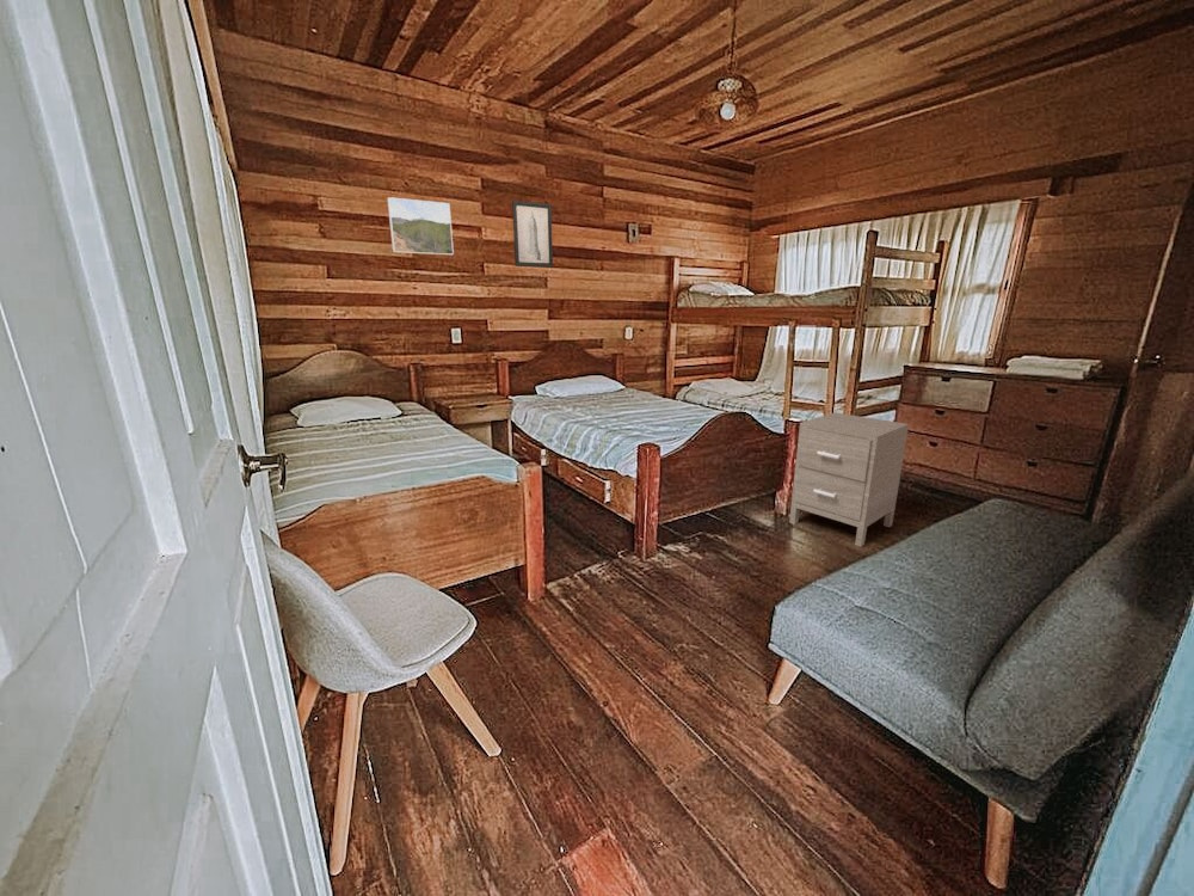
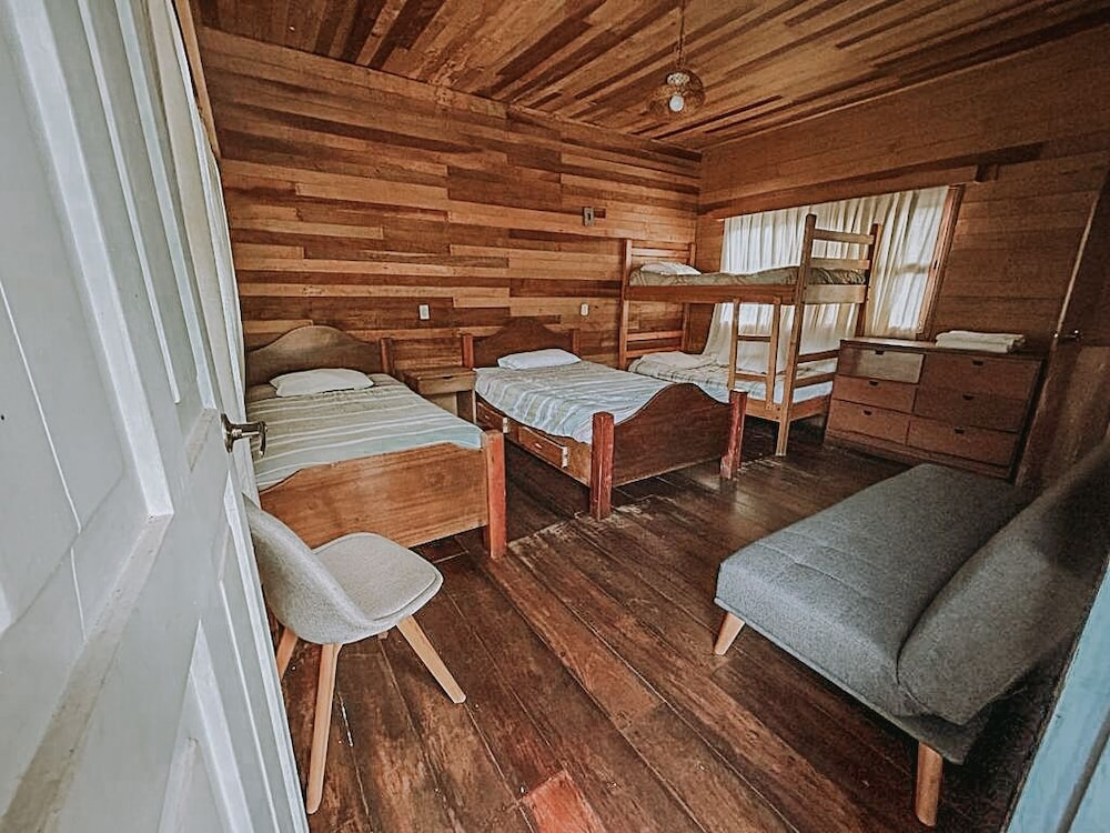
- nightstand (844, 475)
- wall art (533, 234)
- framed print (421, 227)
